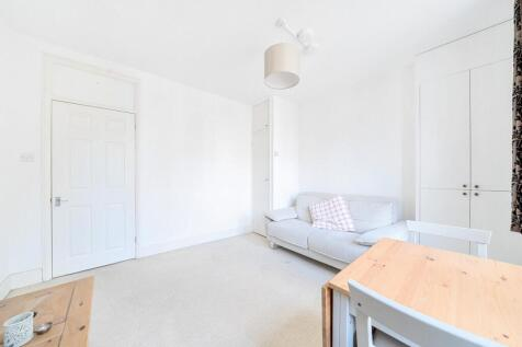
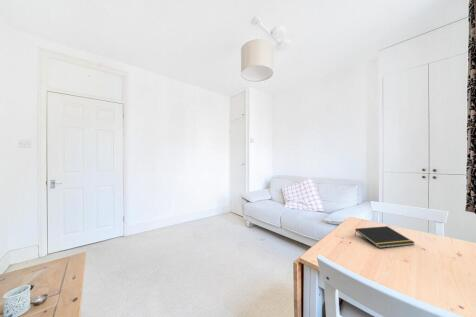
+ notepad (383, 236)
